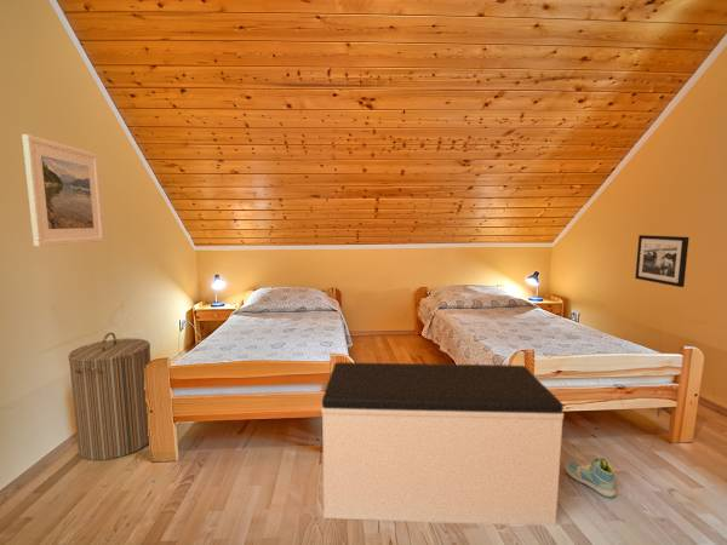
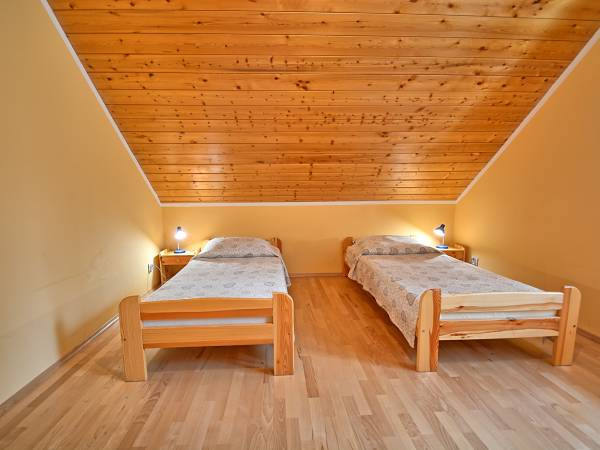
- picture frame (659, 259)
- bench (433, 434)
- sneaker (590, 467)
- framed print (68, 195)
- laundry hamper (114, 388)
